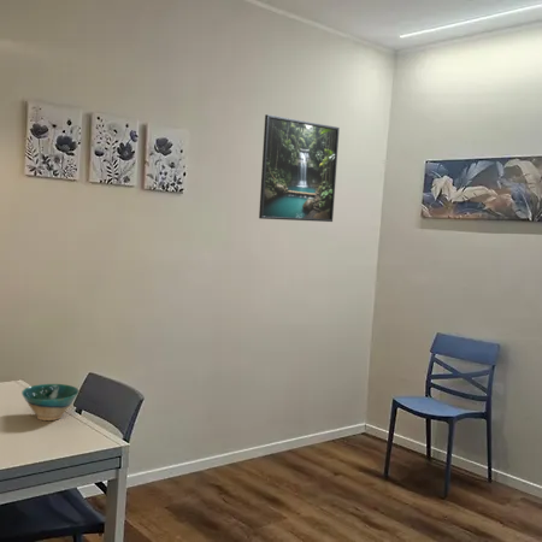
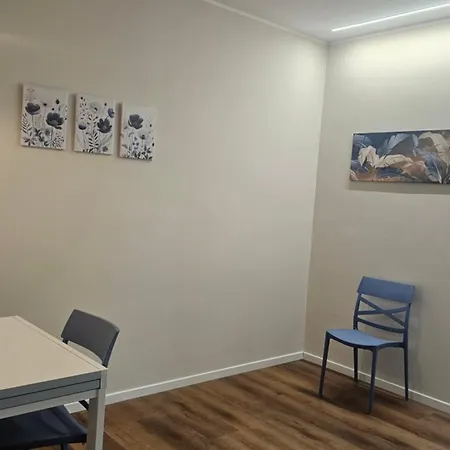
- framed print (300, 171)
- bowl (49, 403)
